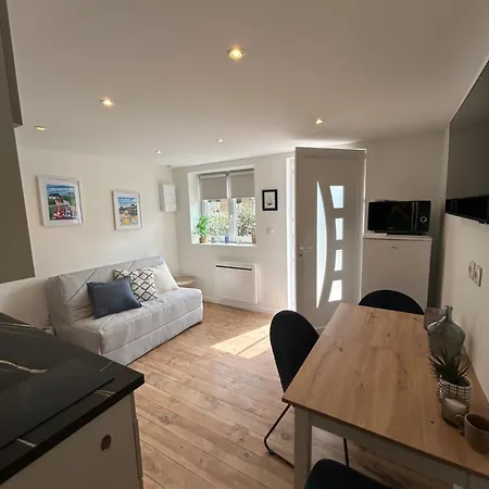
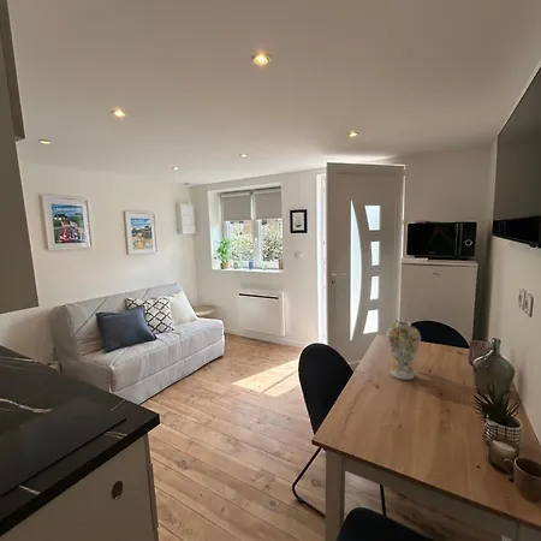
+ vase (403, 347)
